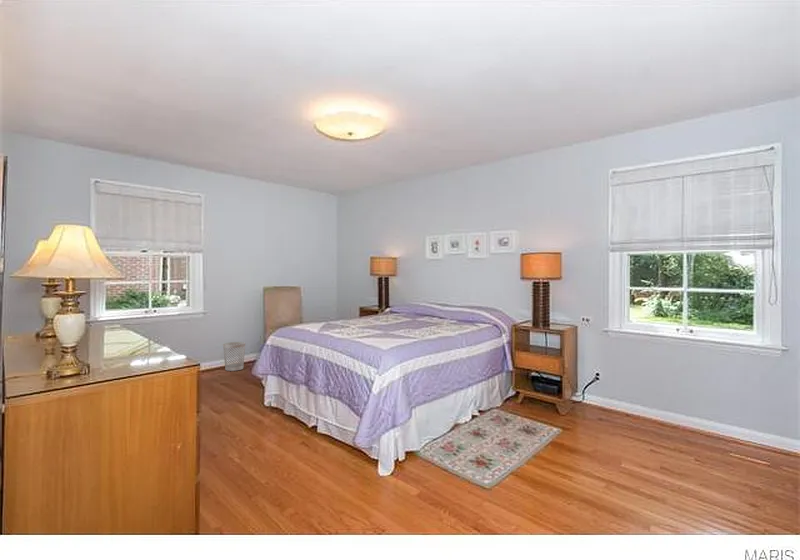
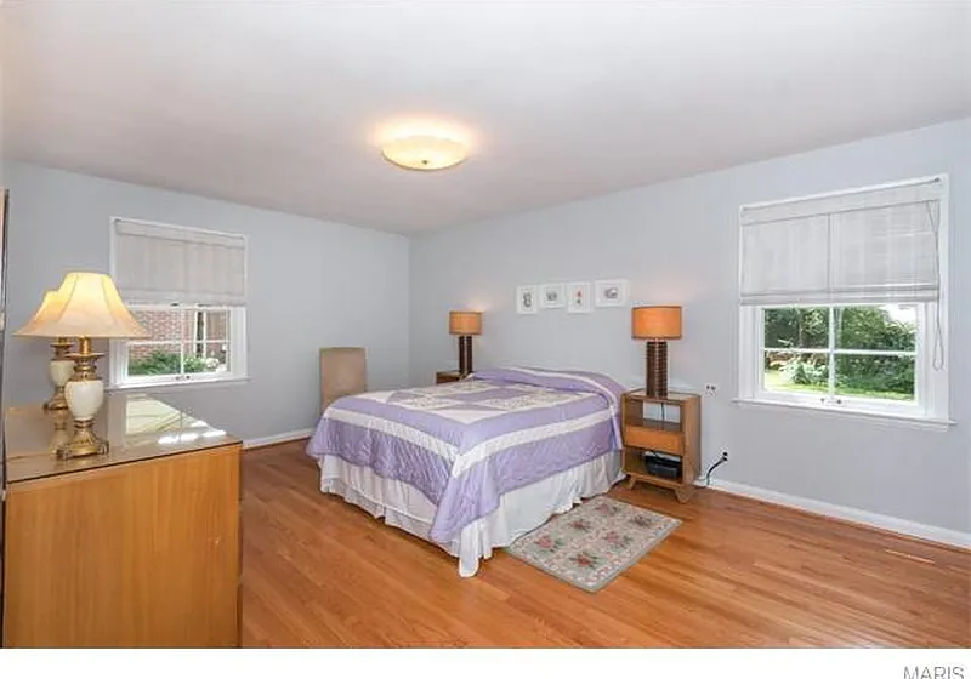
- wastebasket (234, 356)
